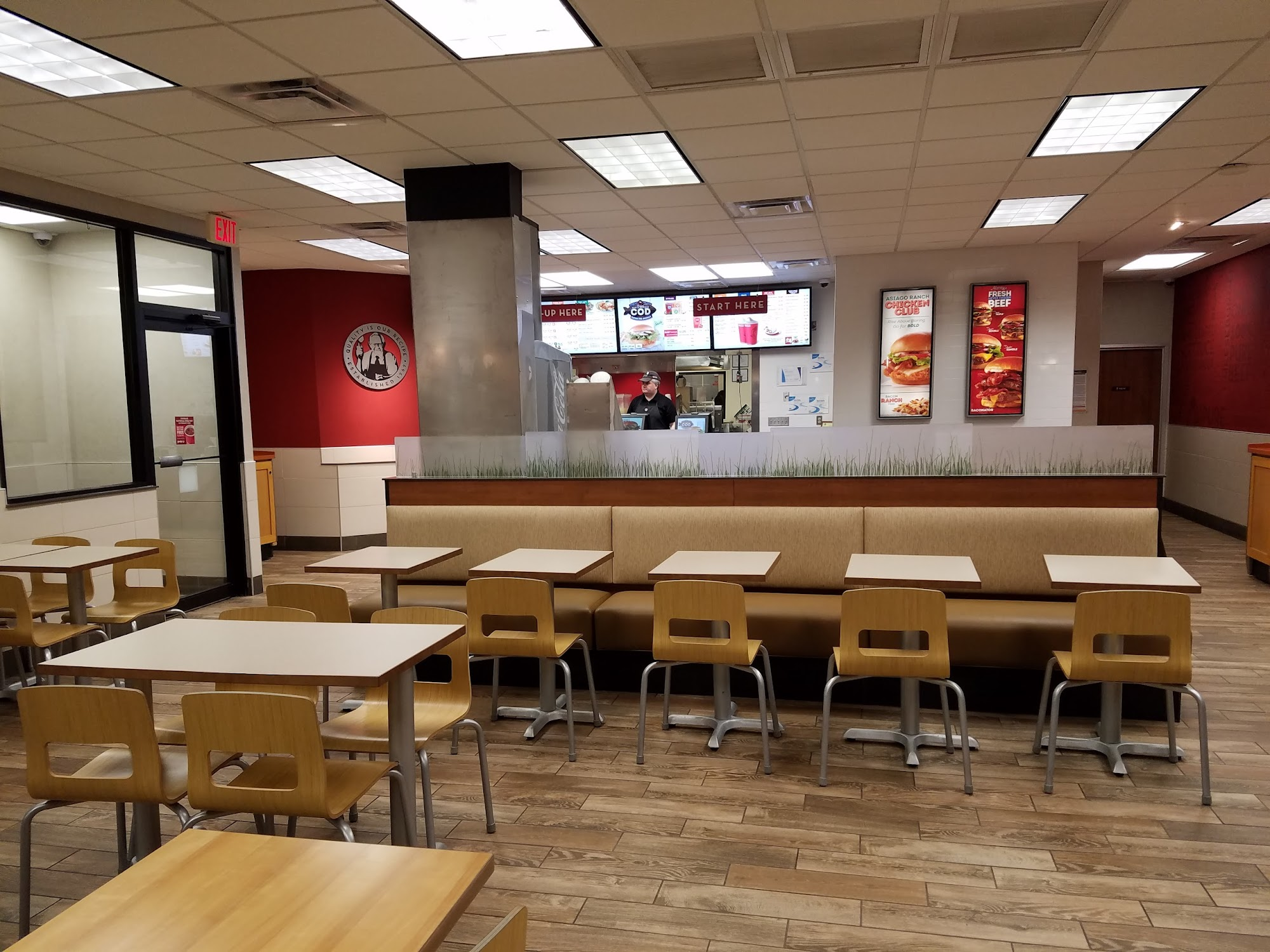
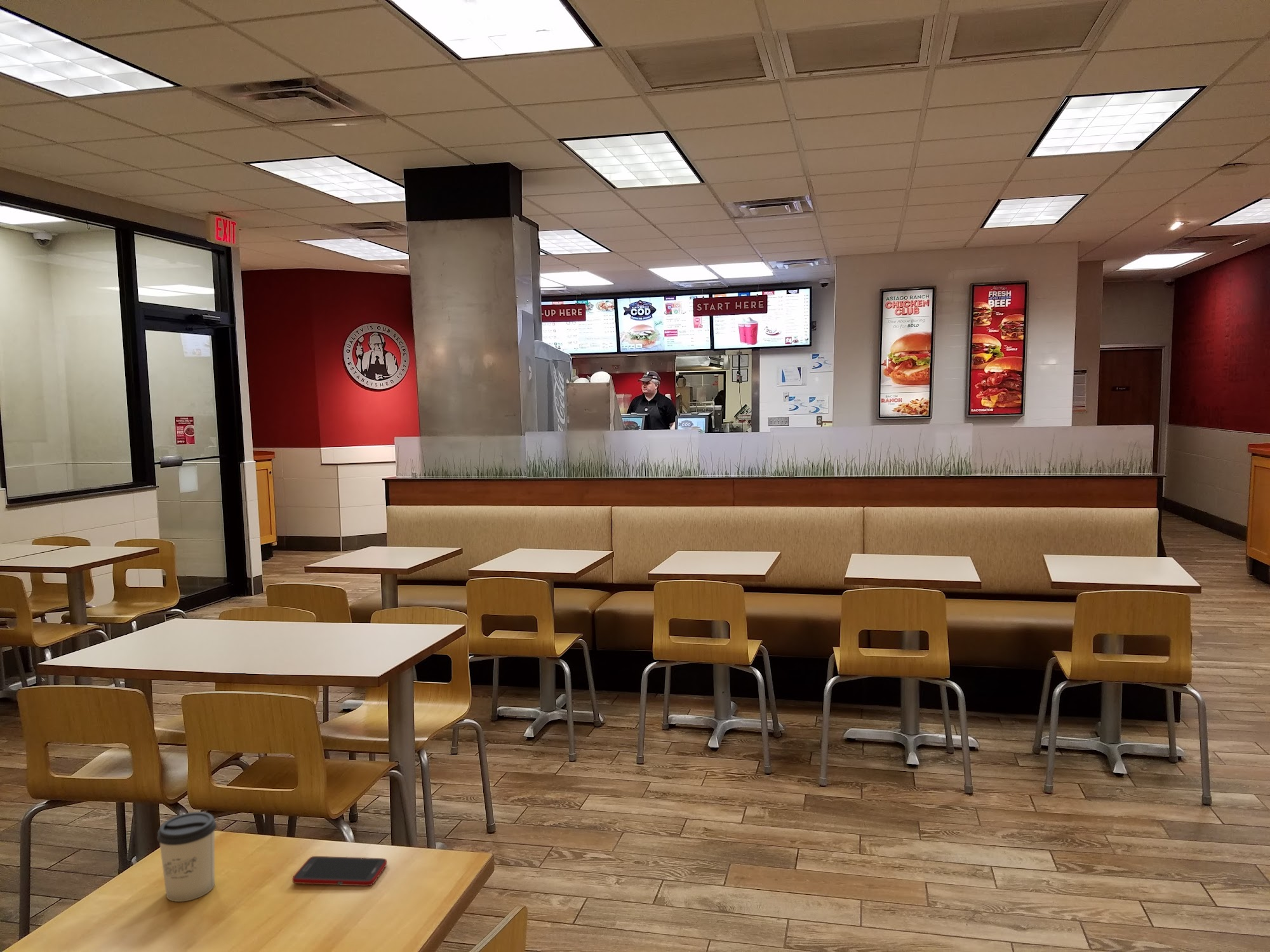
+ cup (189, 856)
+ cell phone (340, 871)
